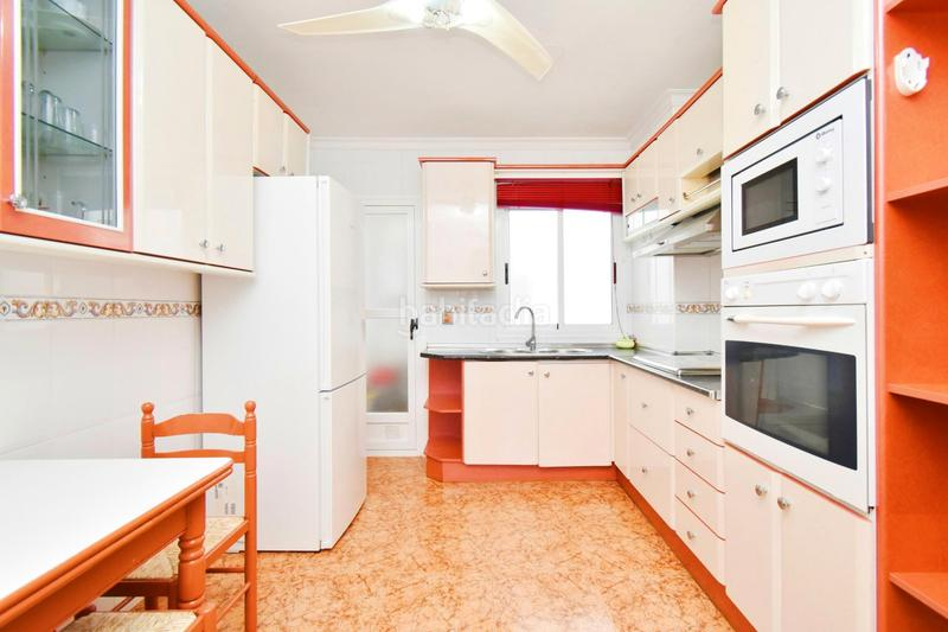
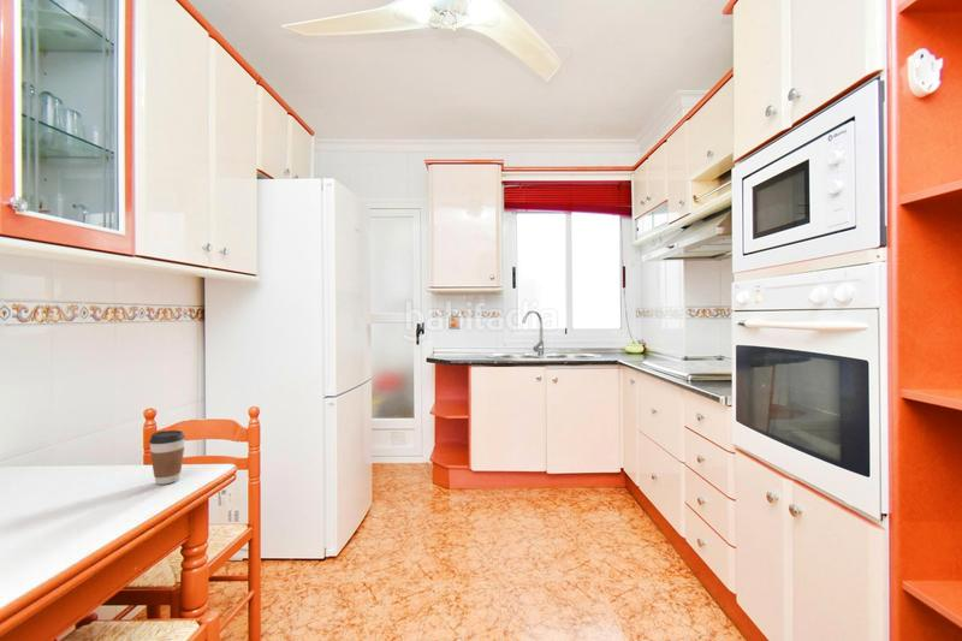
+ coffee cup (167, 456)
